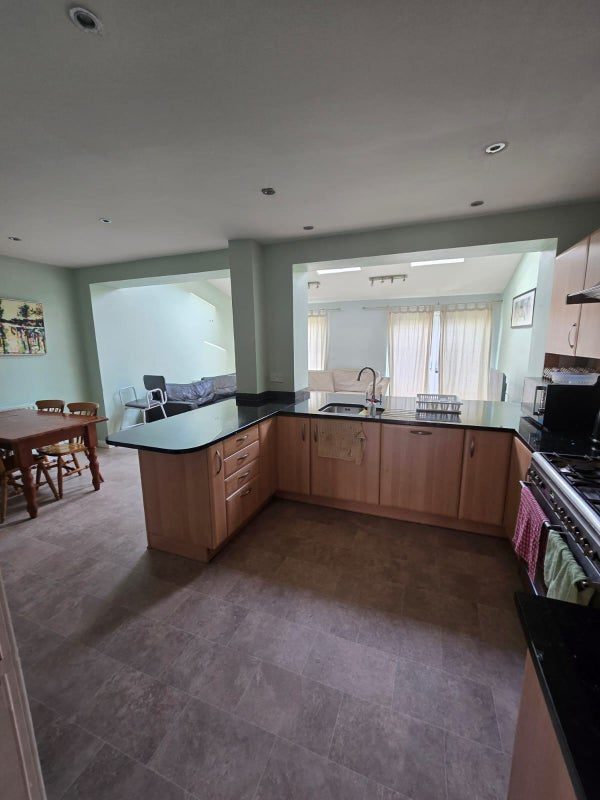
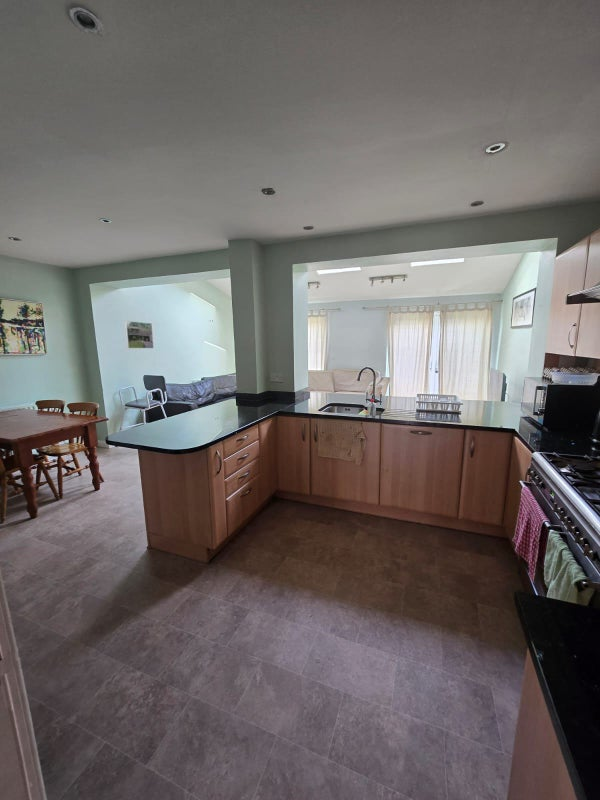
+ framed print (139, 335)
